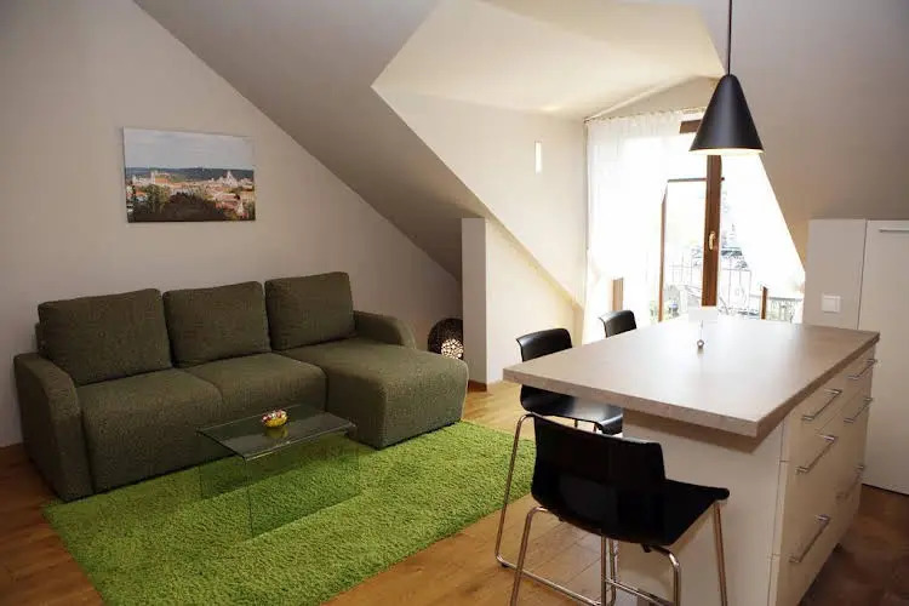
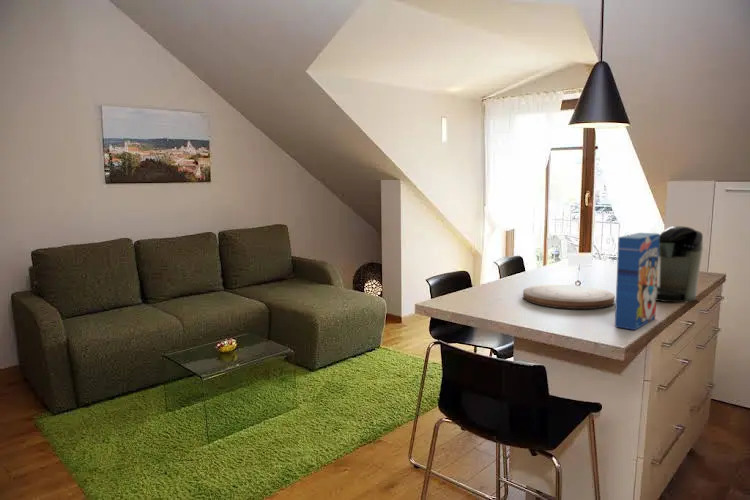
+ cutting board (567, 295)
+ cereal box (637, 279)
+ coffee maker (662, 260)
